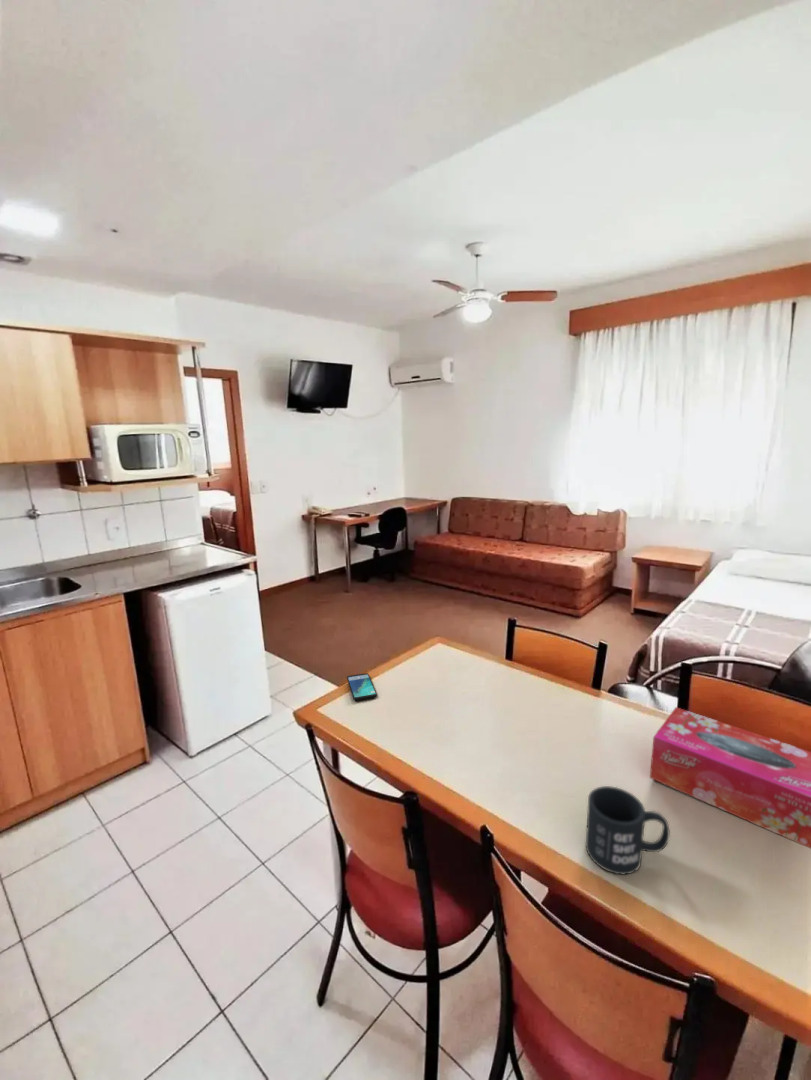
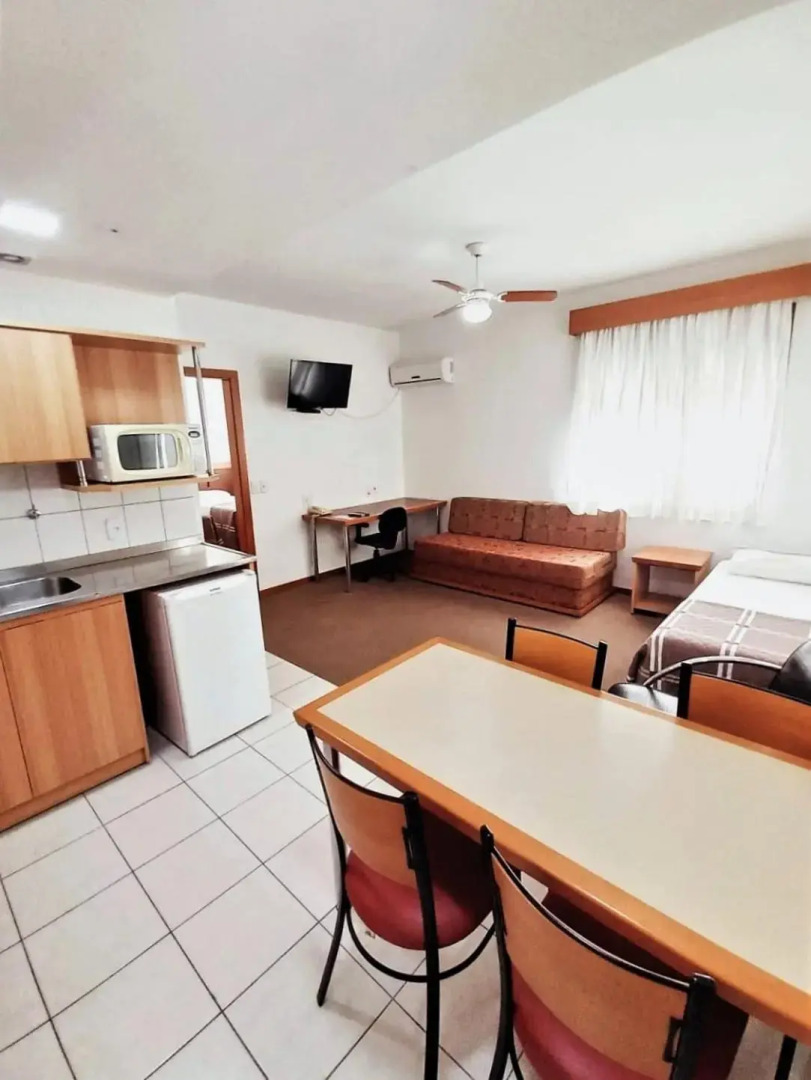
- tissue box (740, 770)
- smartphone (361, 686)
- mug (627, 829)
